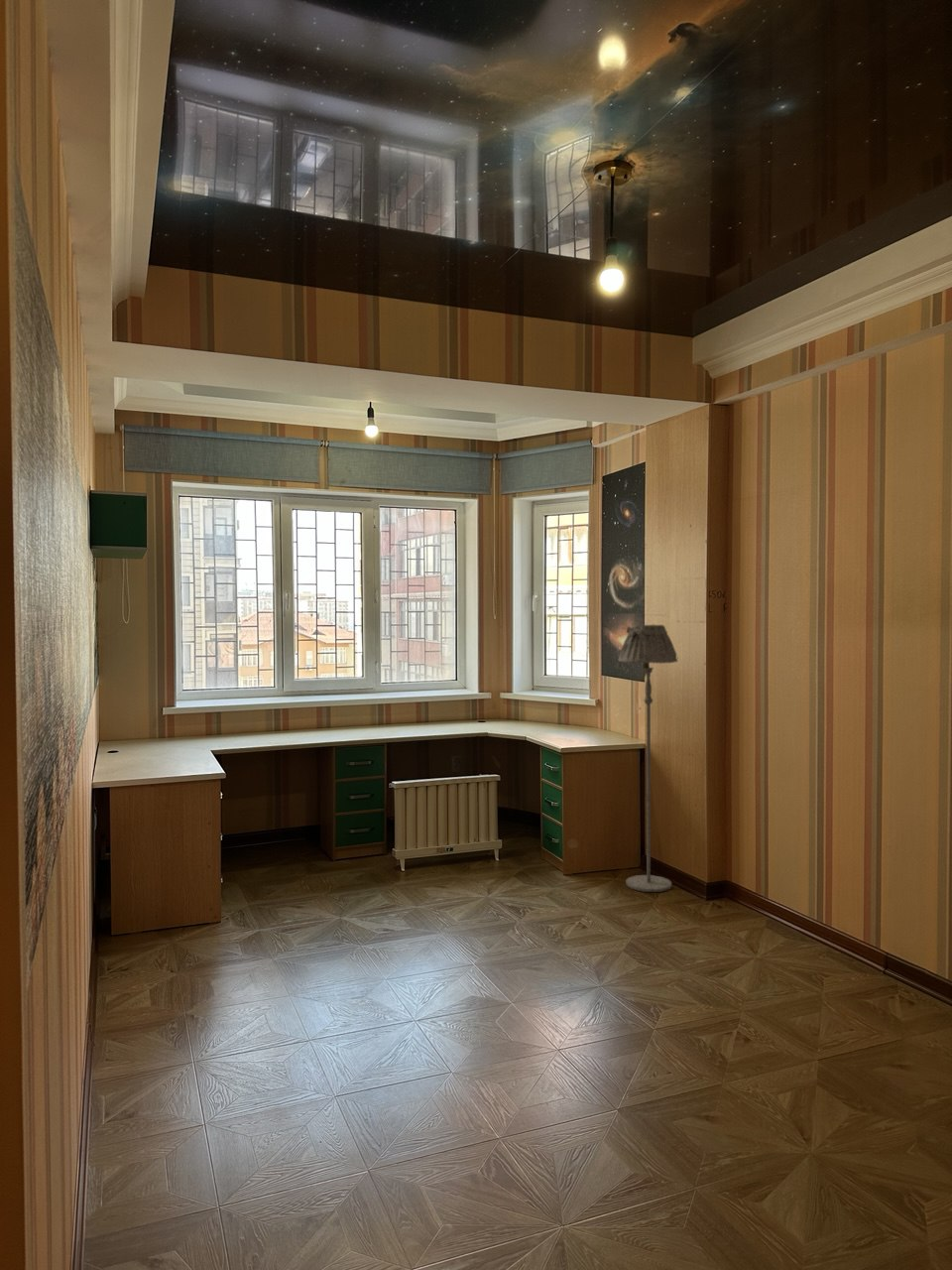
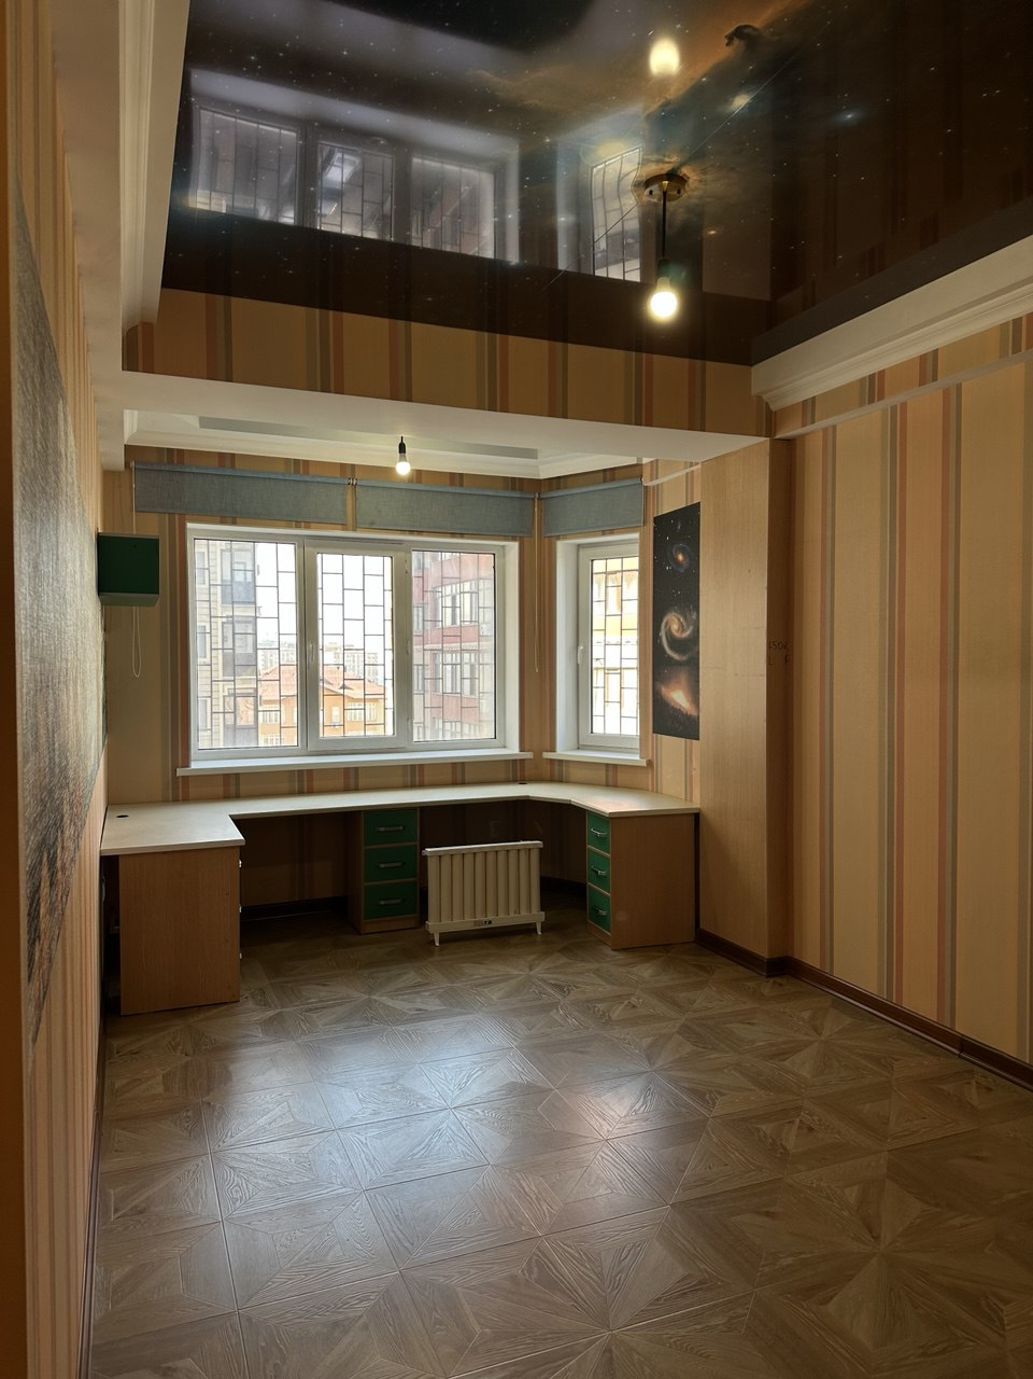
- floor lamp (648, 755)
